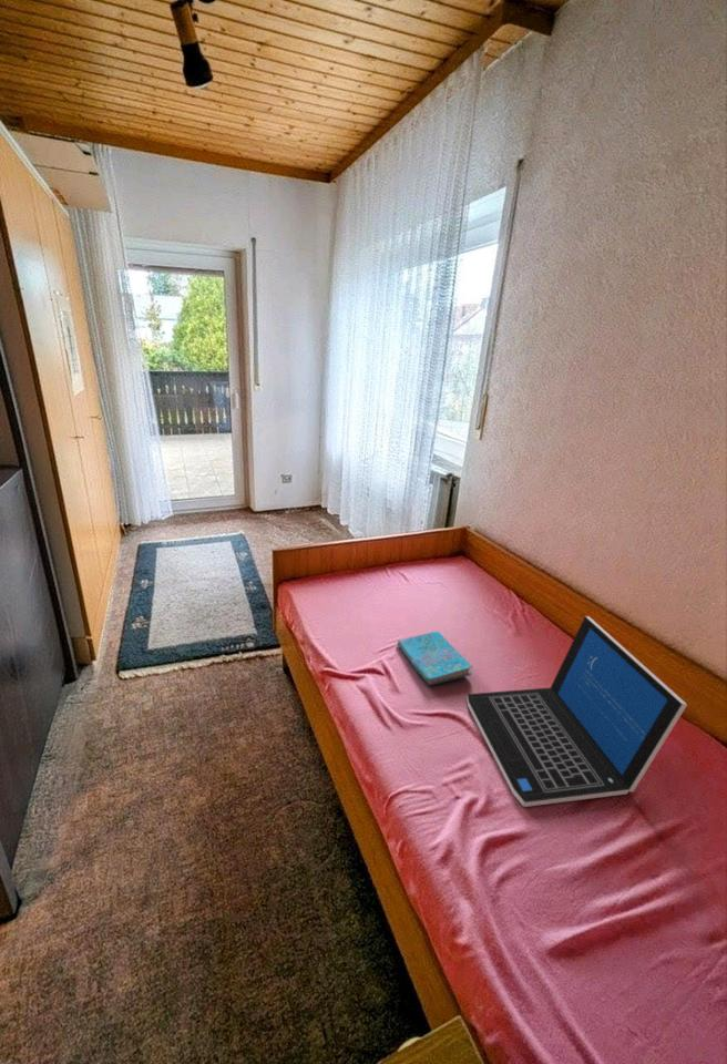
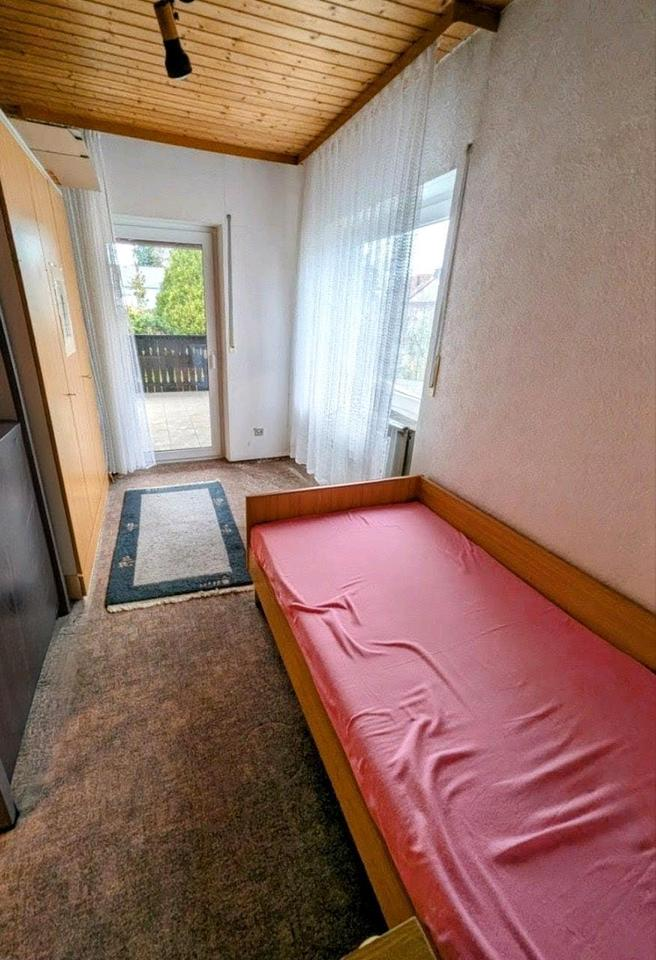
- cover (433, 655)
- laptop (559, 700)
